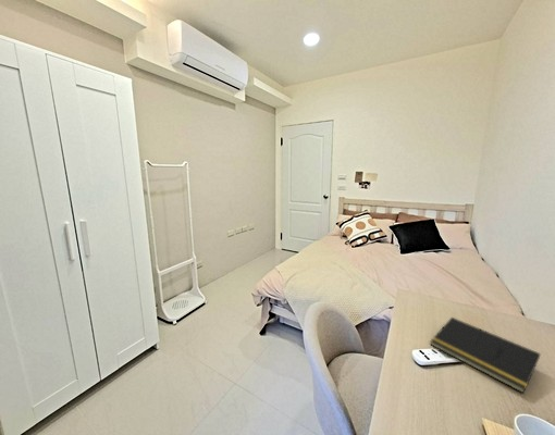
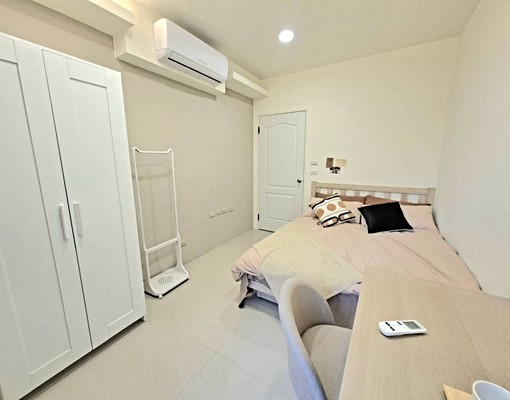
- notepad (481, 348)
